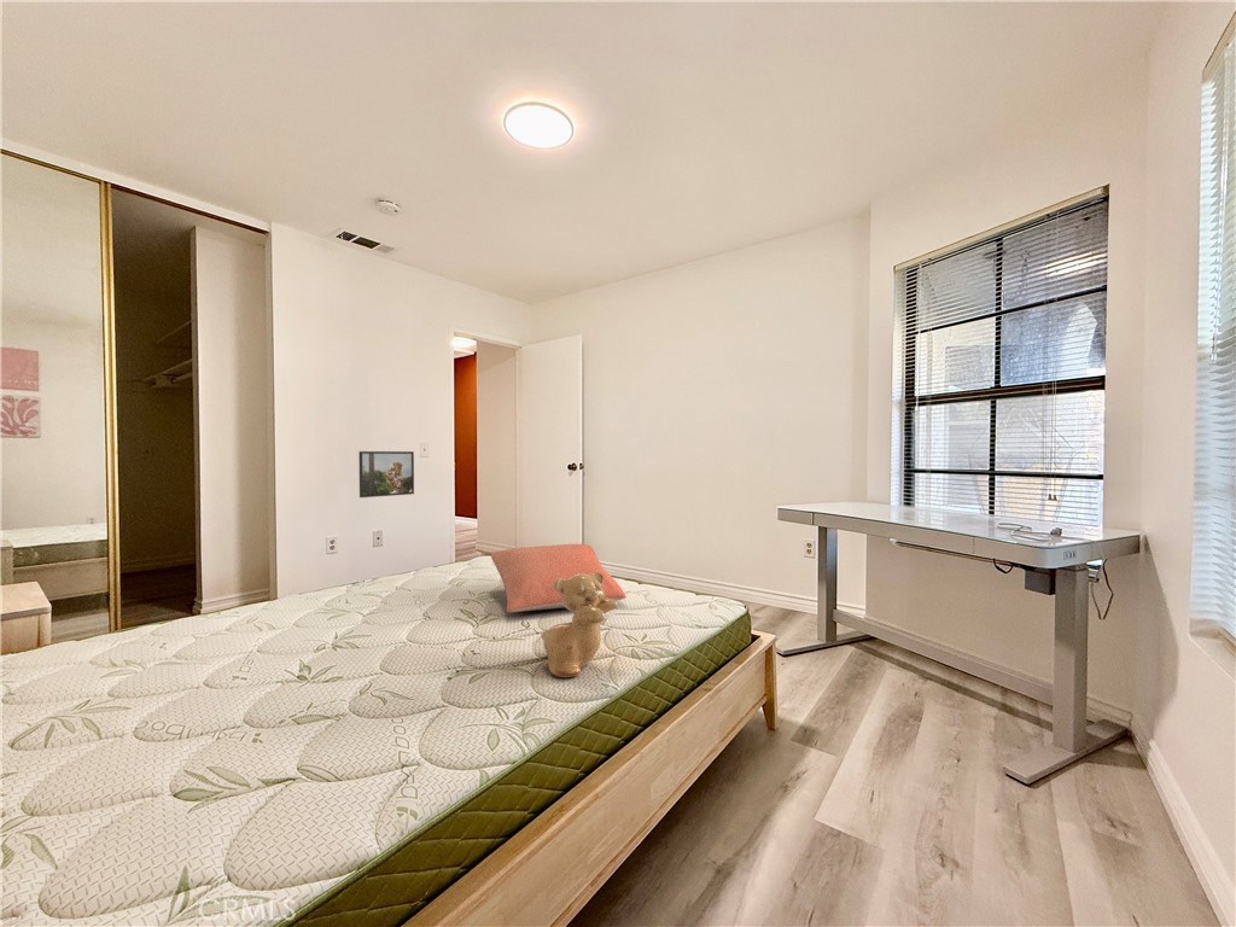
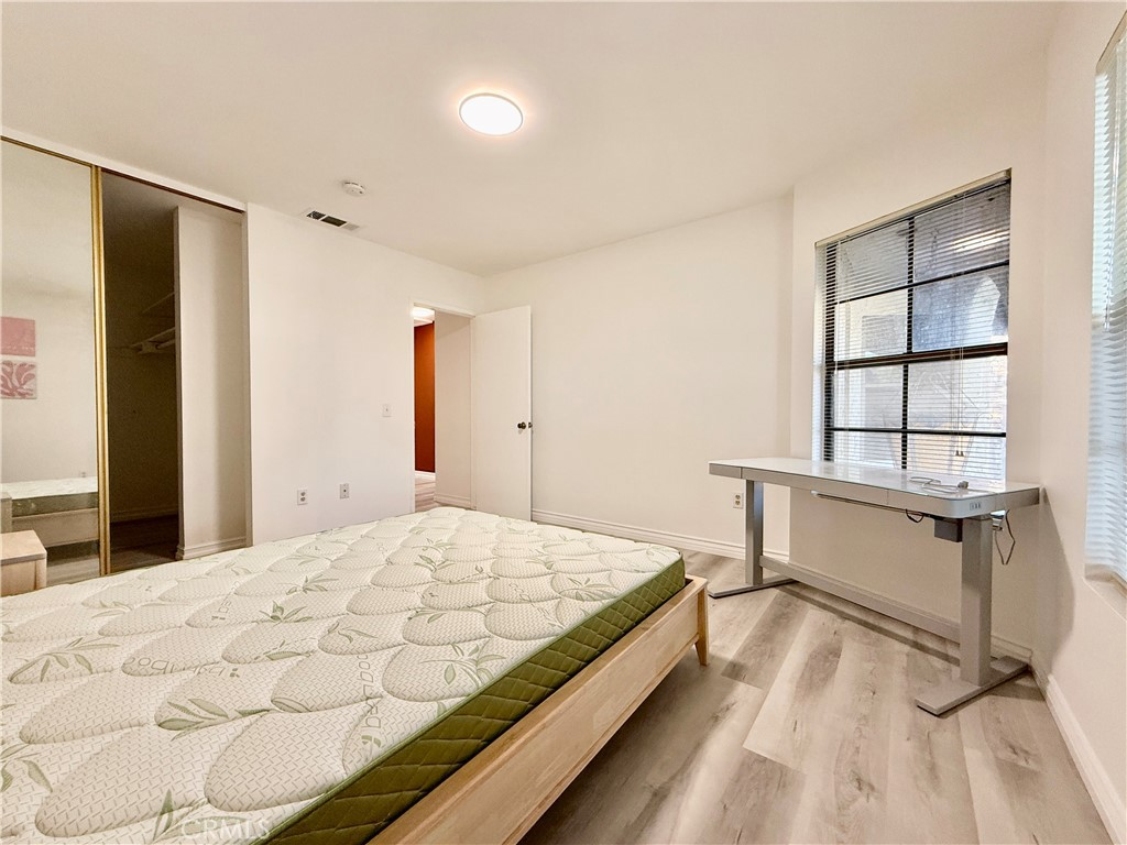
- pillow (554, 573)
- teddy bear (577, 619)
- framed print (387, 473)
